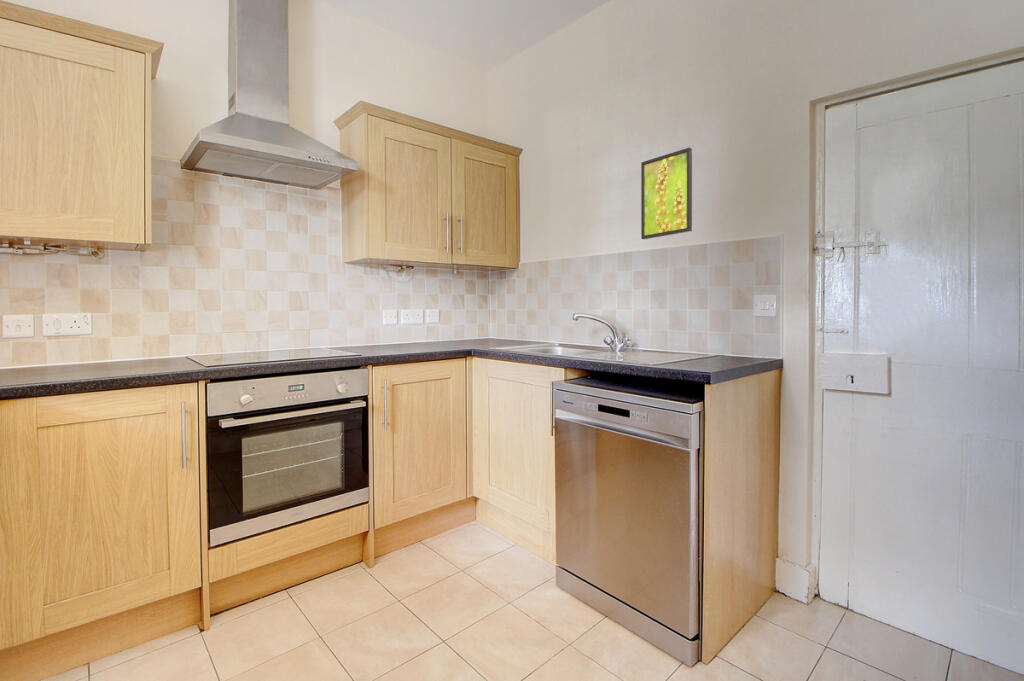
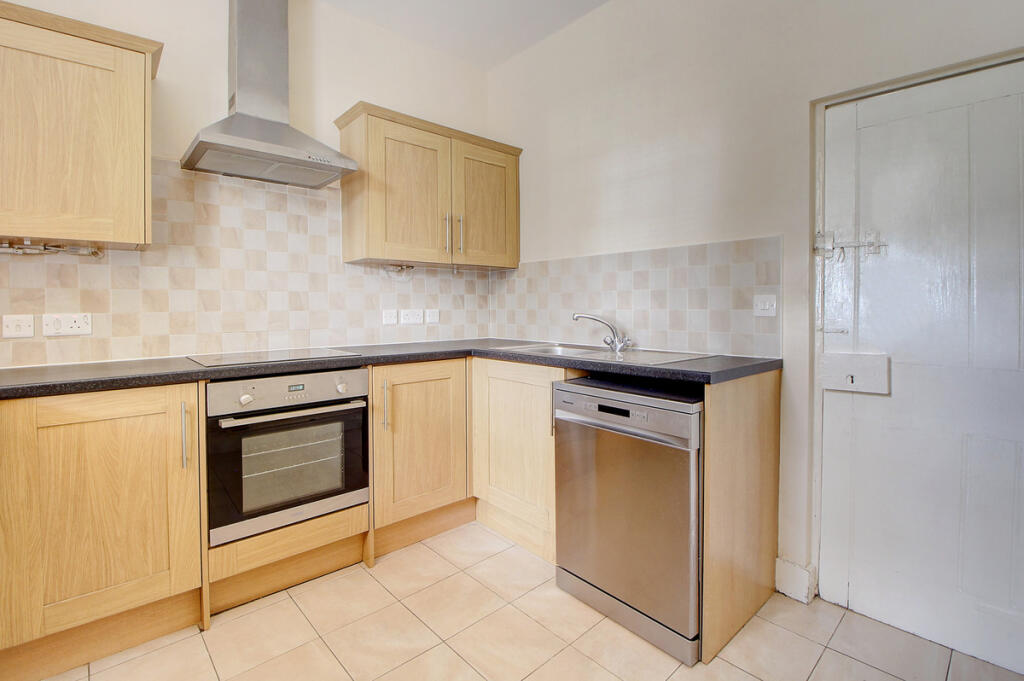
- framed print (665, 195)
